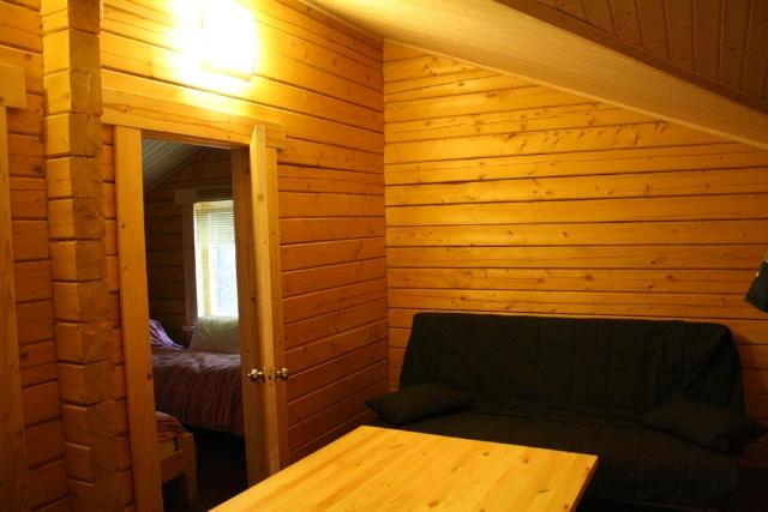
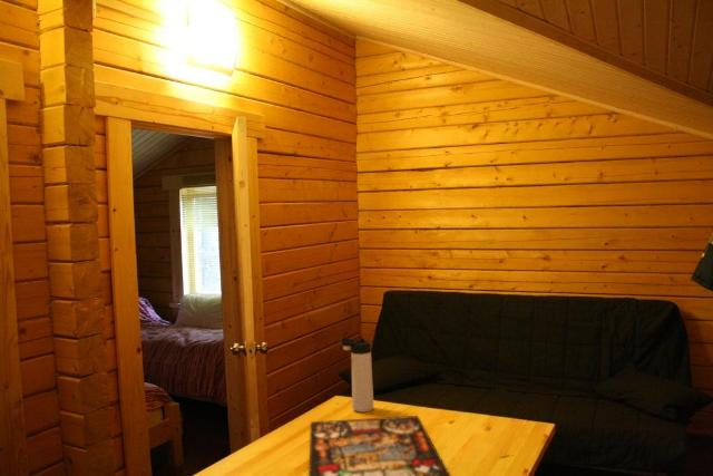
+ stained glass panel (371, 445)
+ thermos bottle (356, 373)
